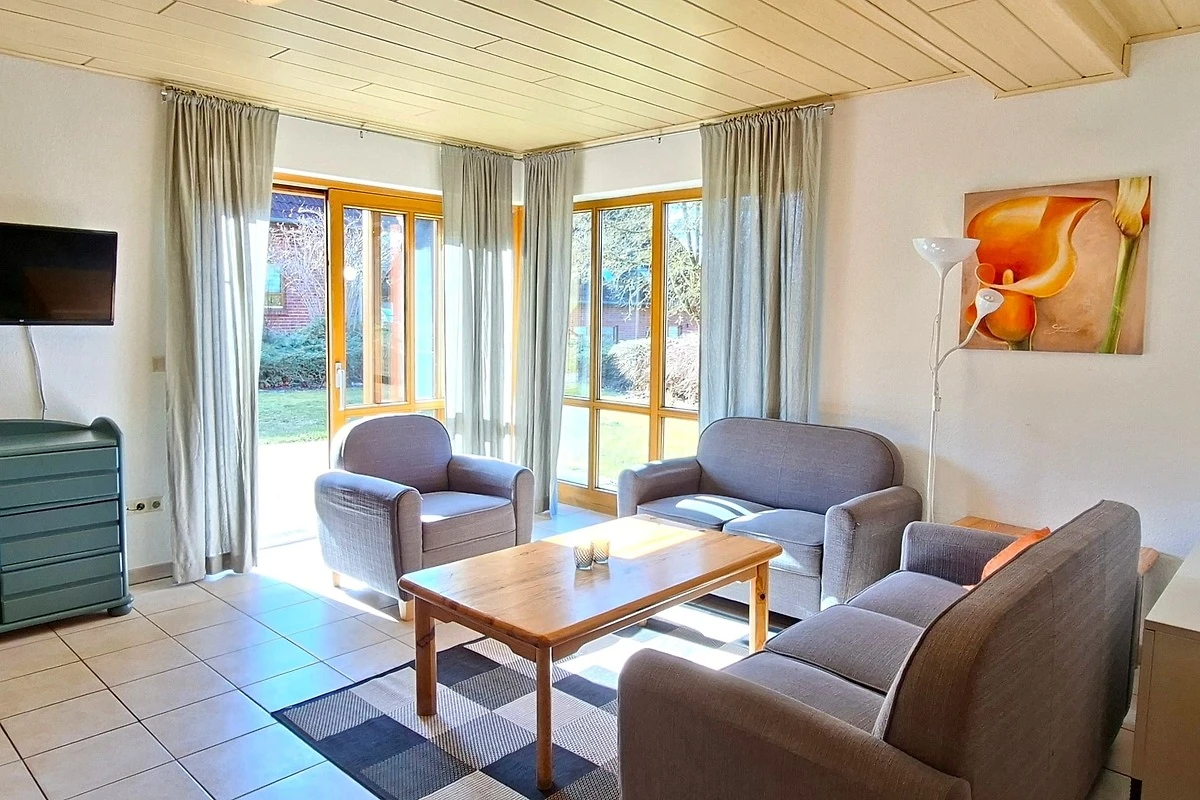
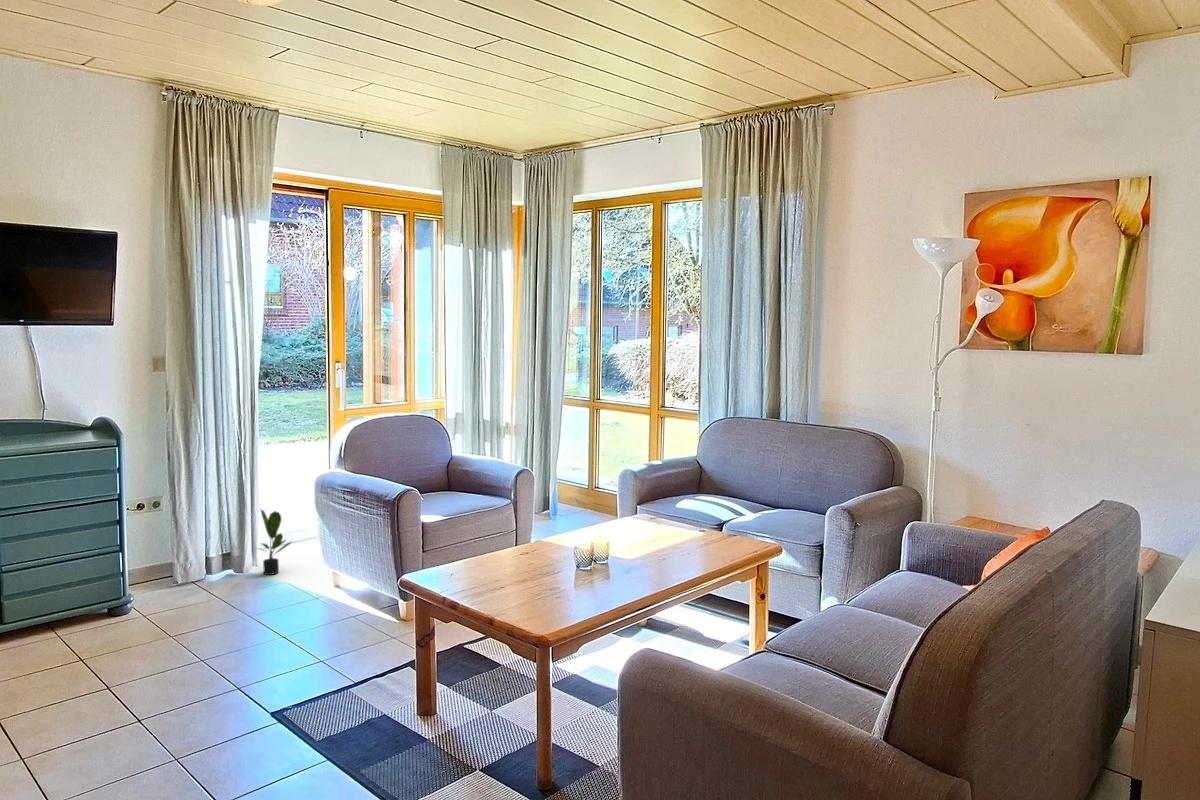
+ potted plant (274, 540)
